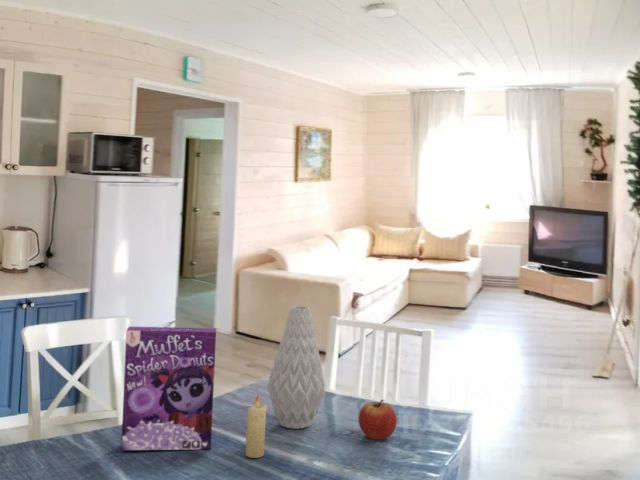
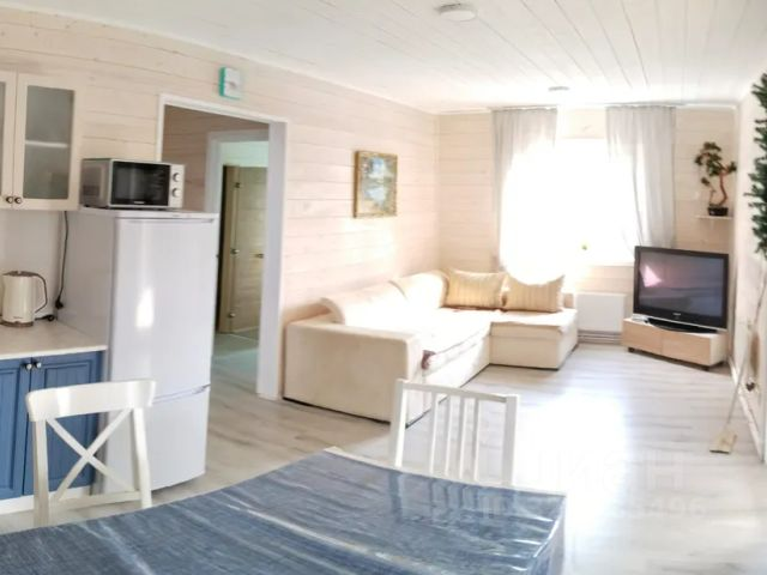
- apple (377, 418)
- candle (255, 424)
- cereal box (170, 386)
- vase (297, 365)
